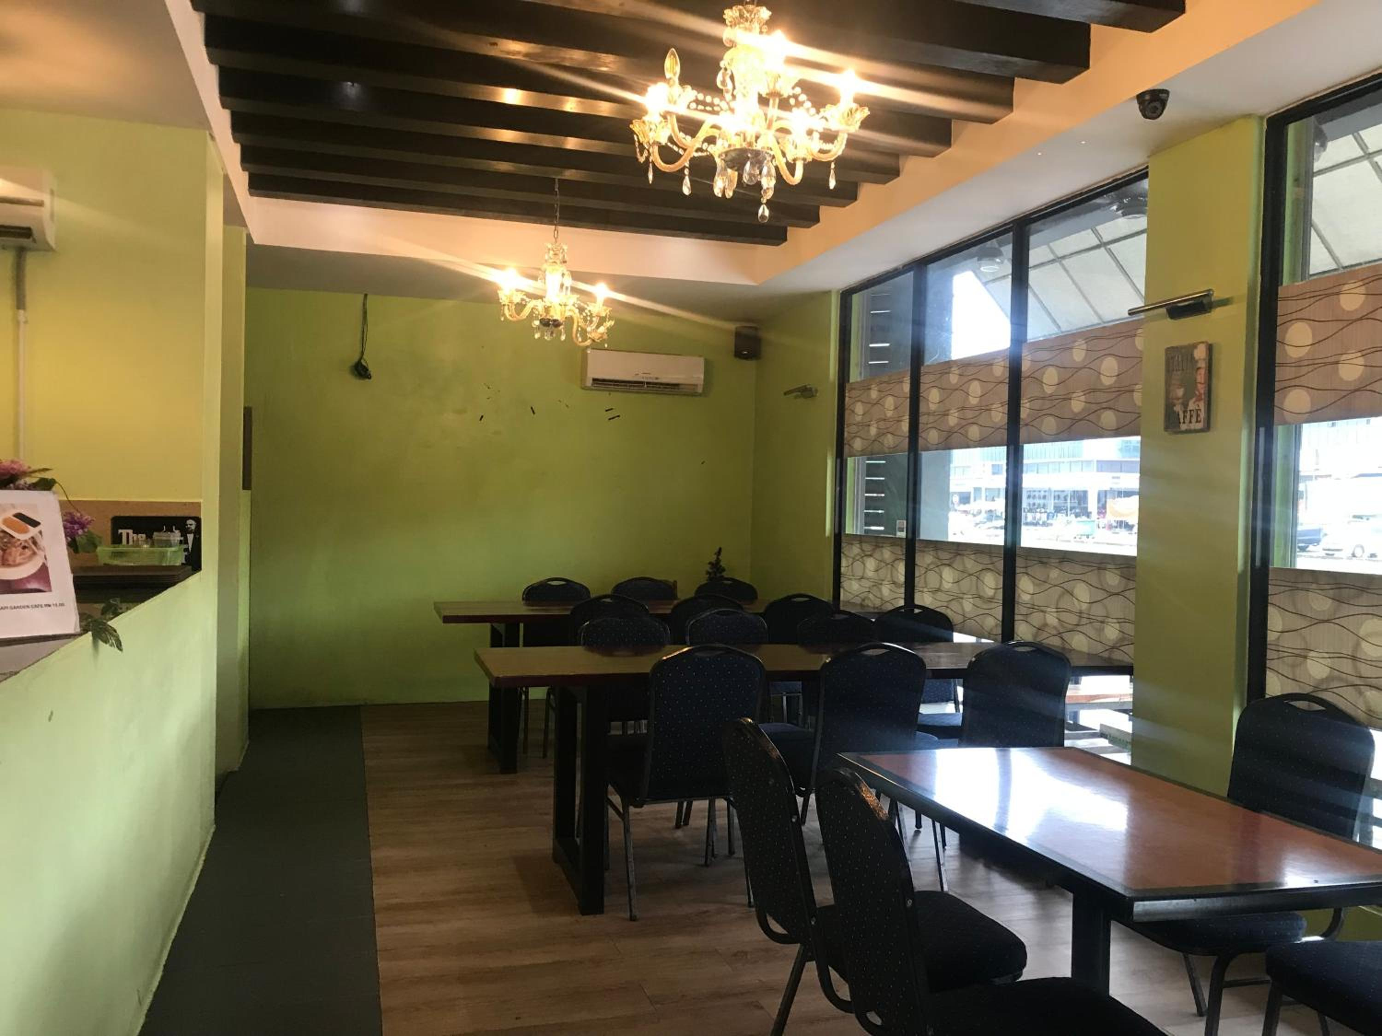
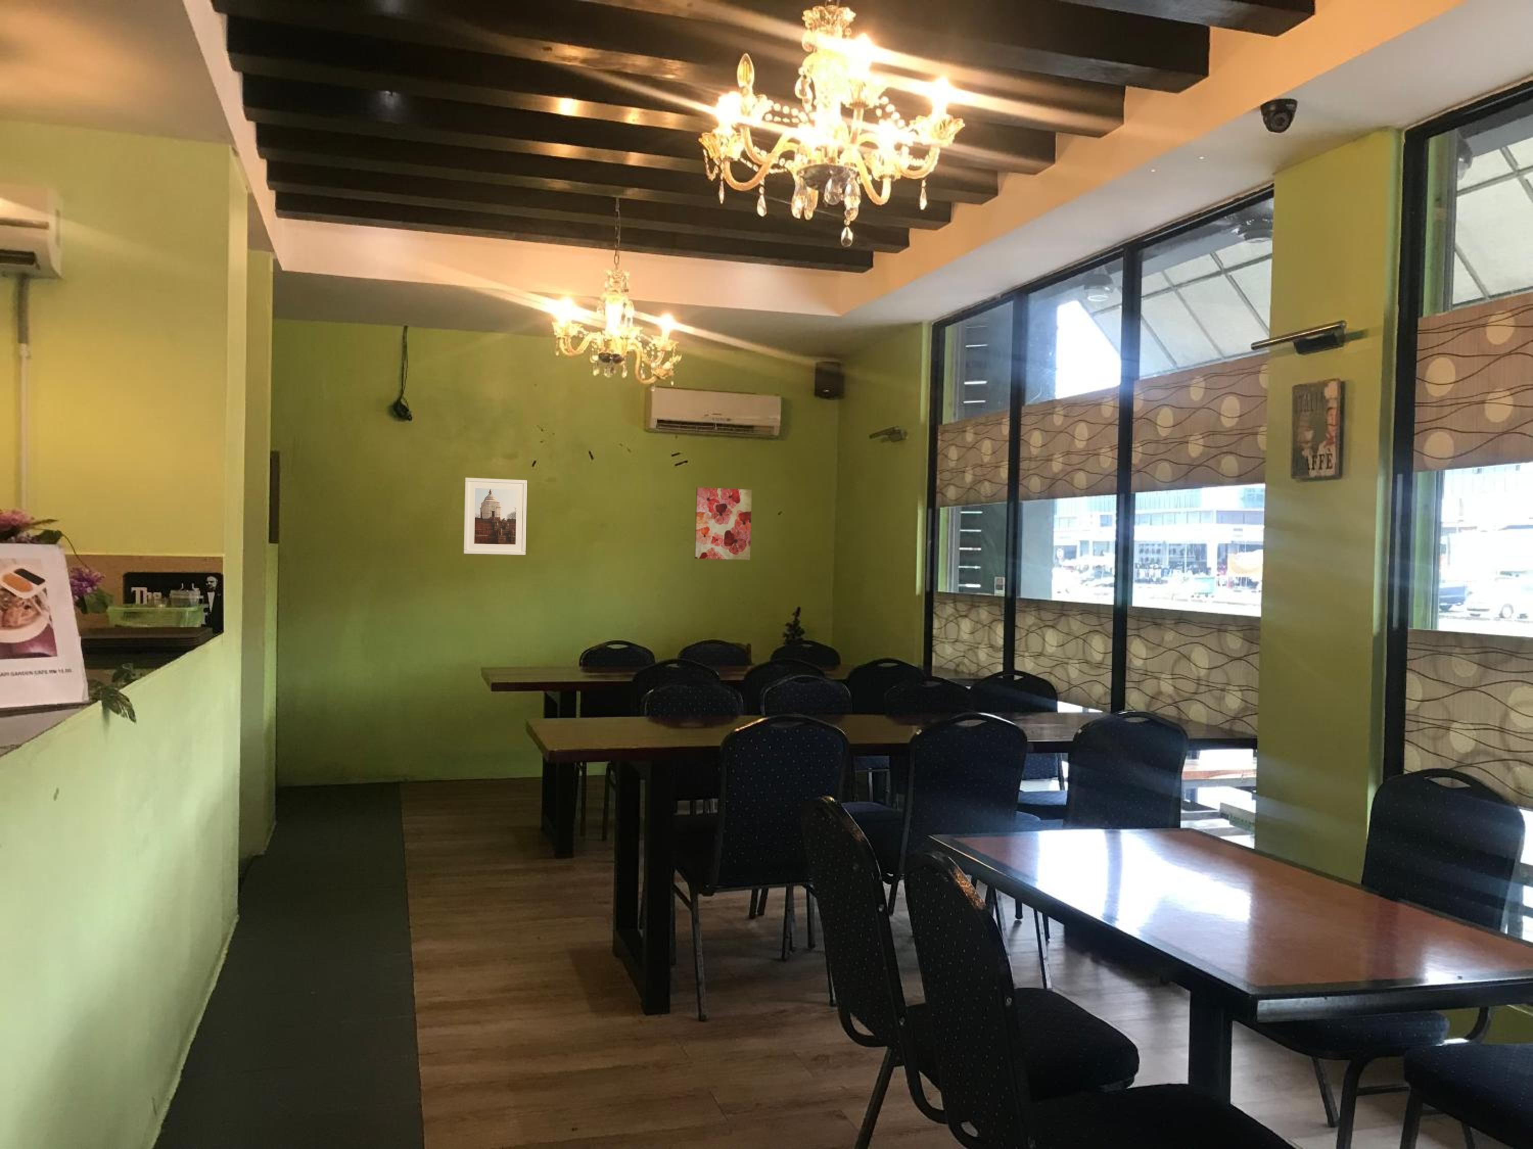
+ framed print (495, 517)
+ wall art (723, 524)
